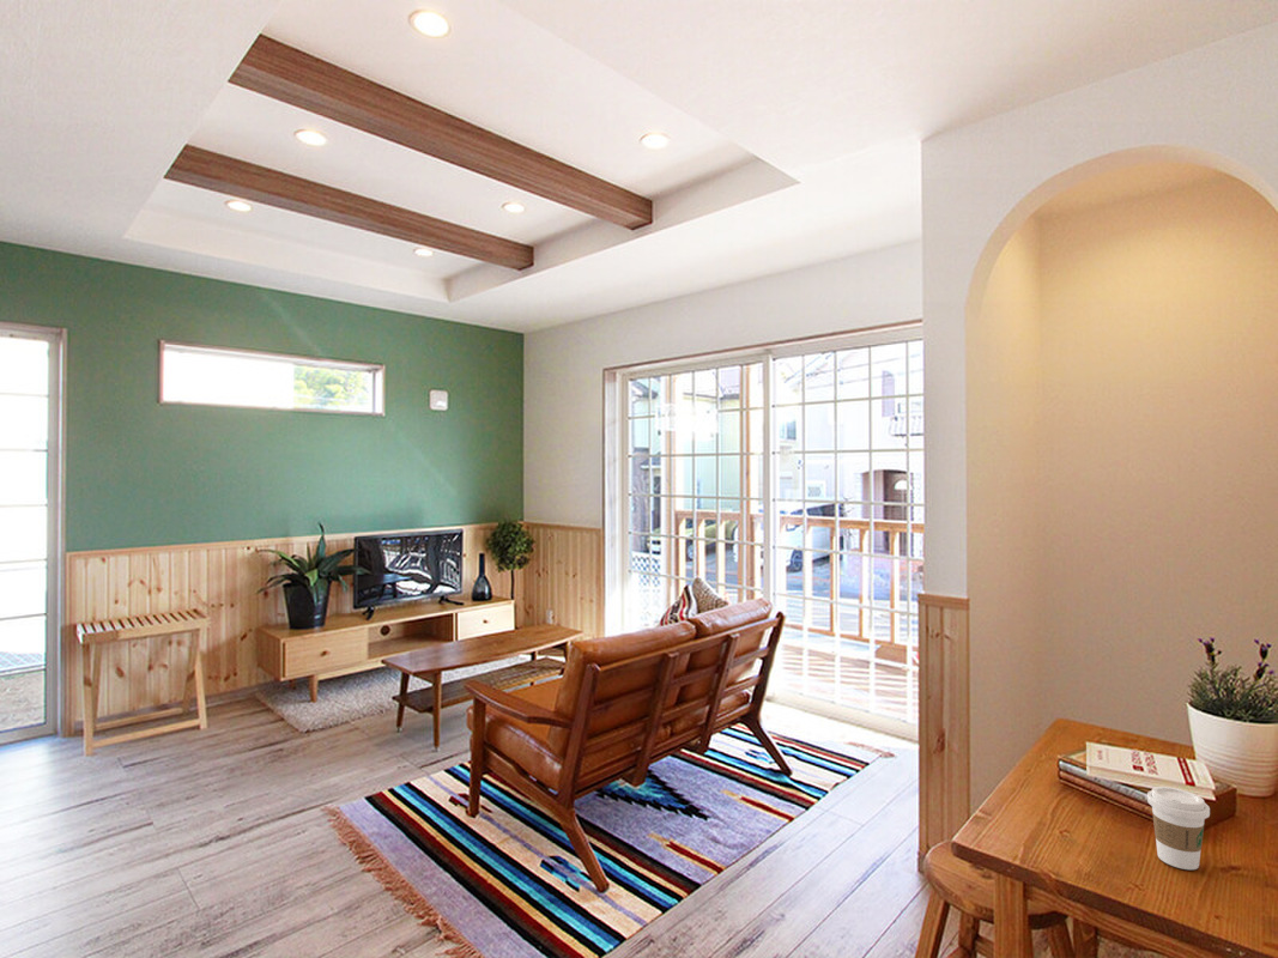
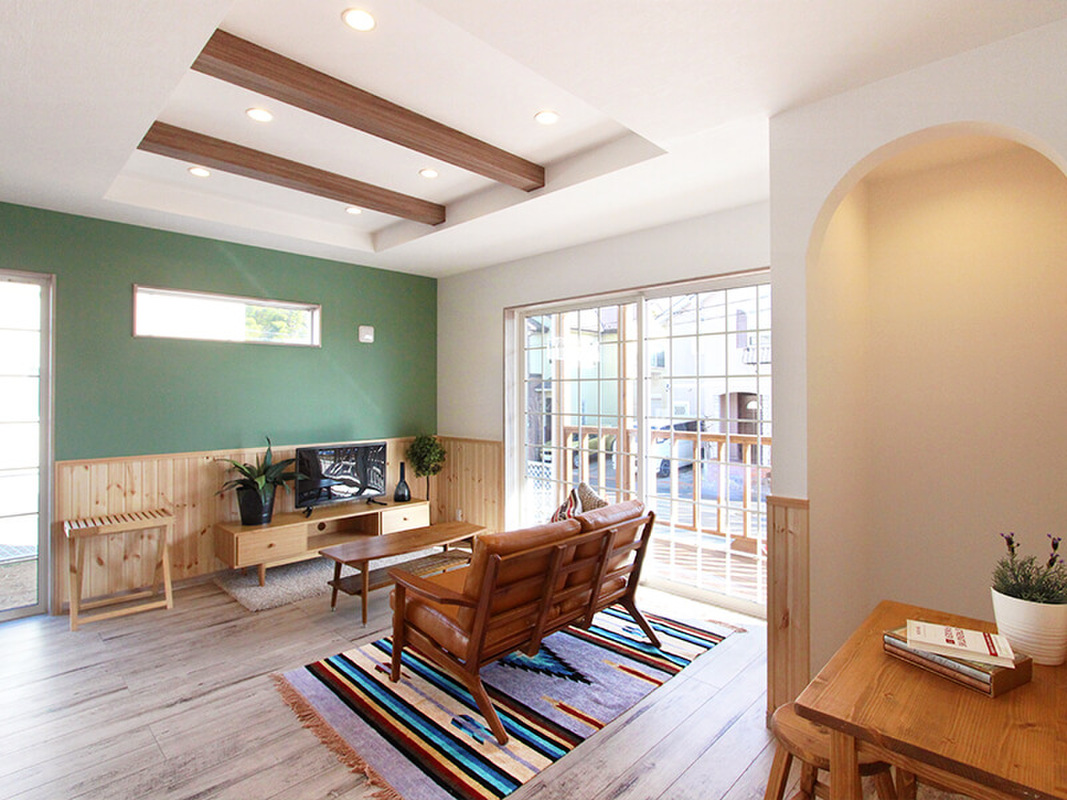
- coffee cup (1177, 827)
